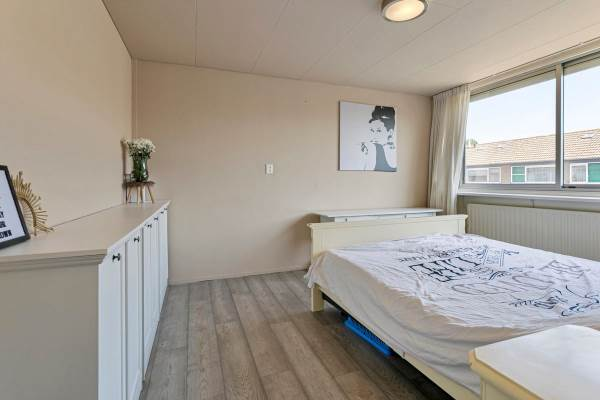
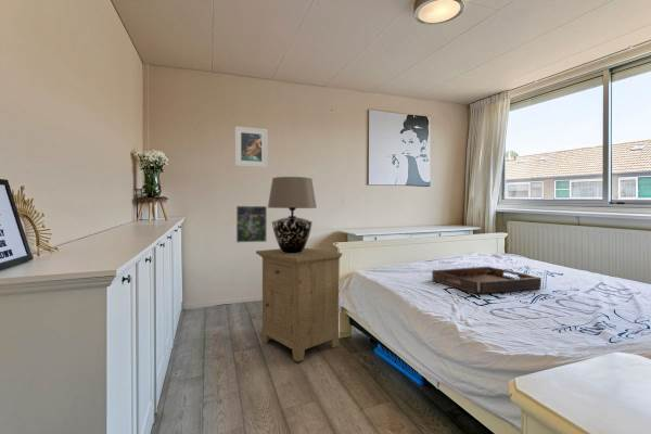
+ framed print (251, 224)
+ serving tray (483, 278)
+ nightstand (297, 297)
+ table lamp (292, 215)
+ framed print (251, 146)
